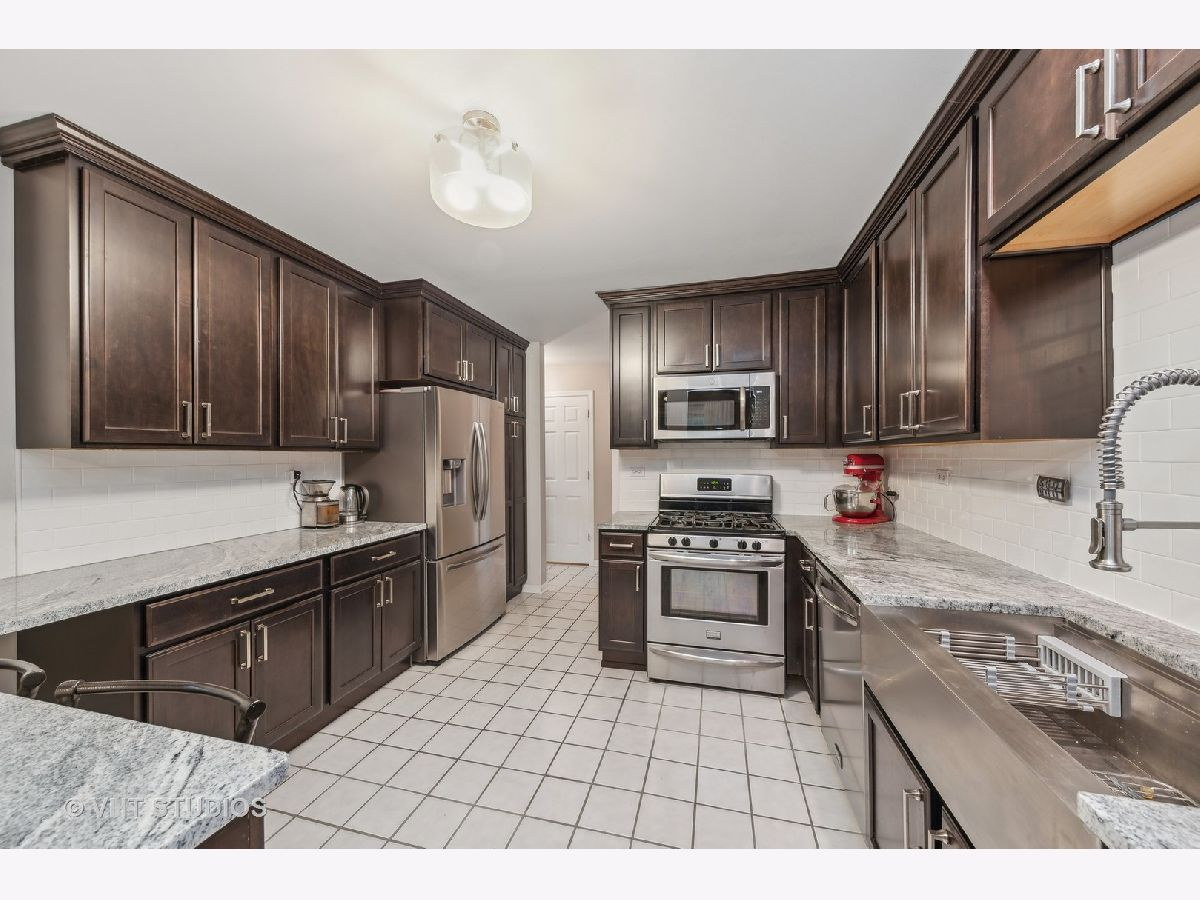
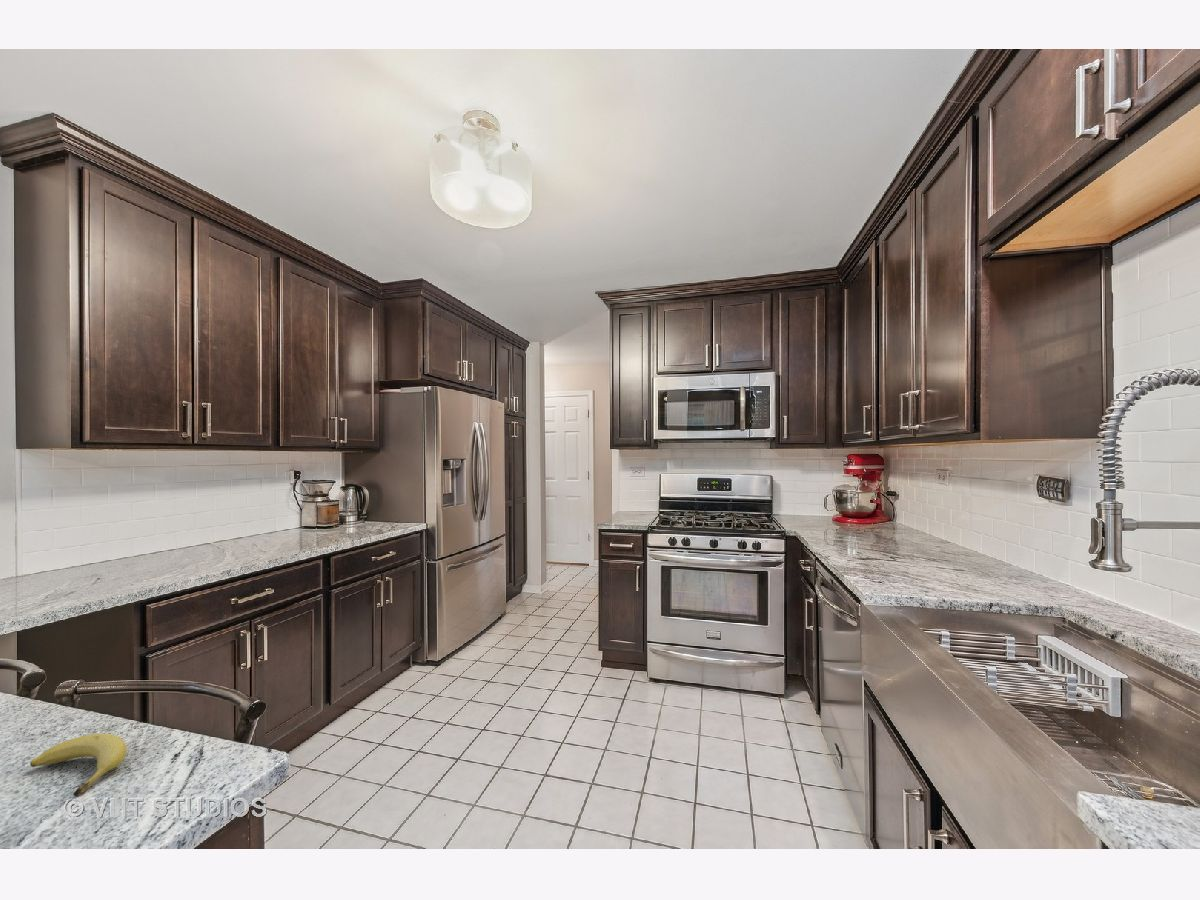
+ fruit (85, 756)
